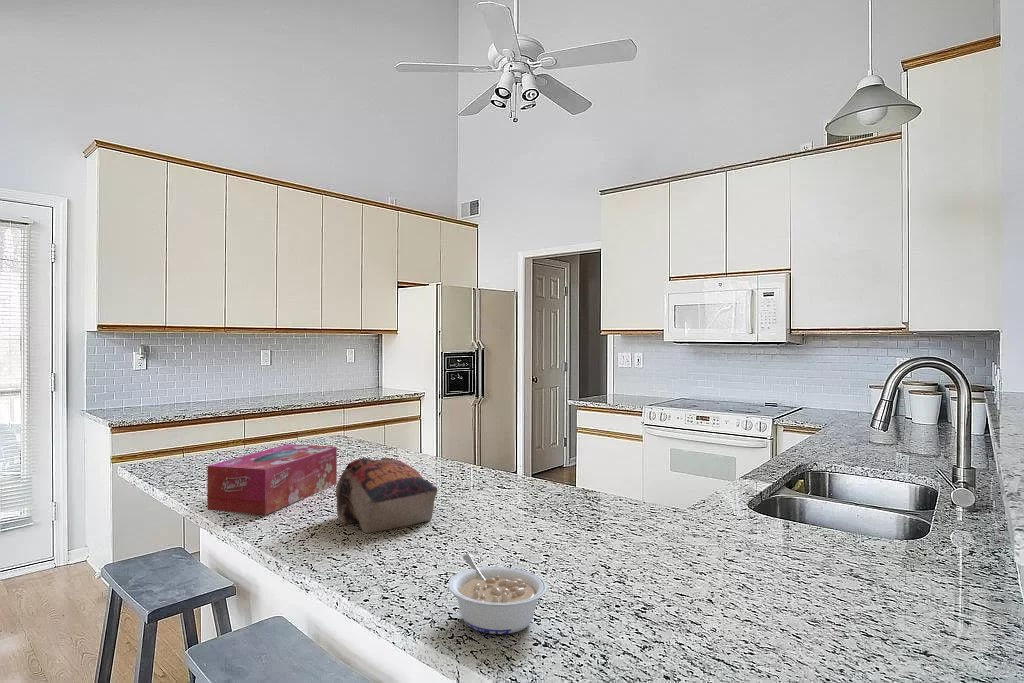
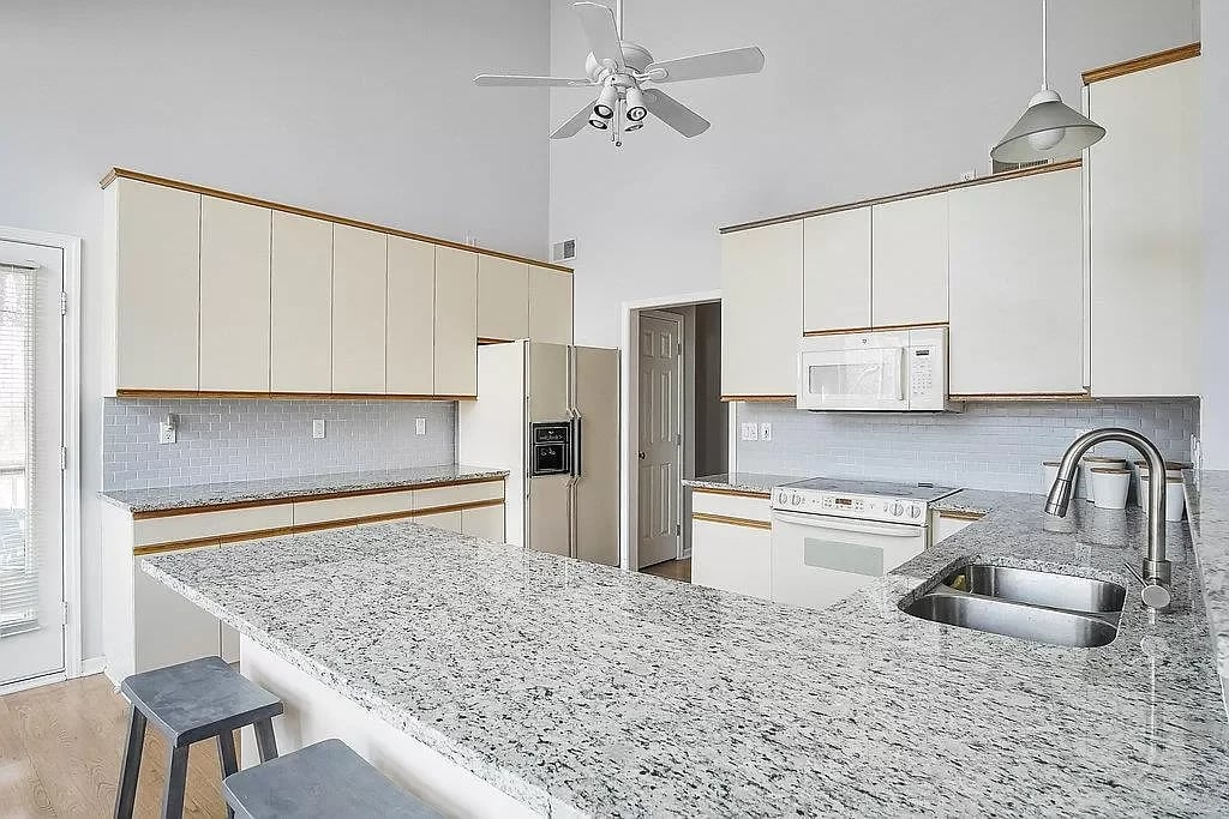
- tissue box (277, 475)
- legume (493, 597)
- bag (384, 487)
